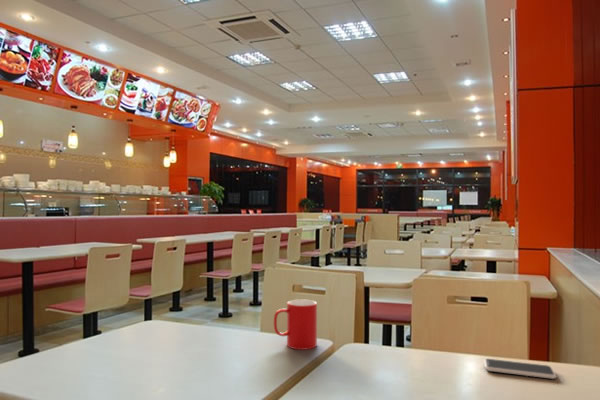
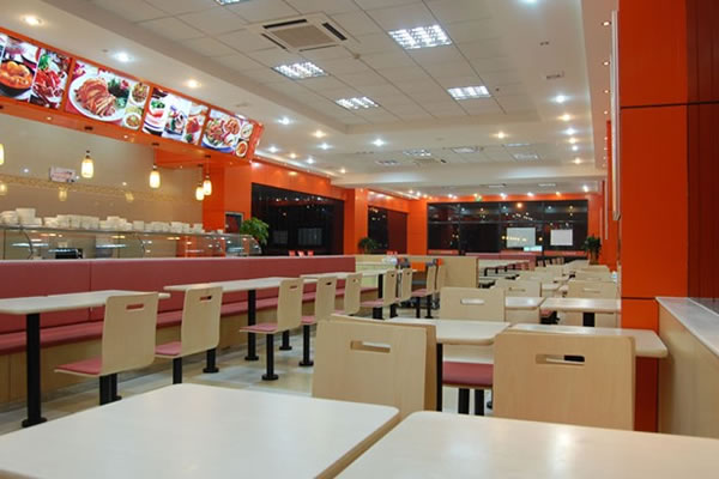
- cup (295, 324)
- smartphone (518, 368)
